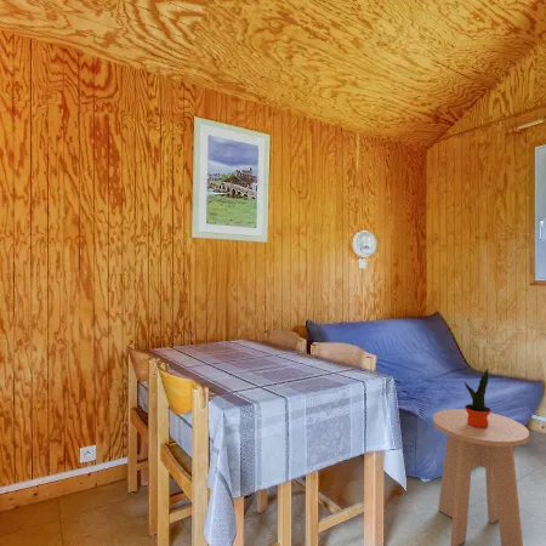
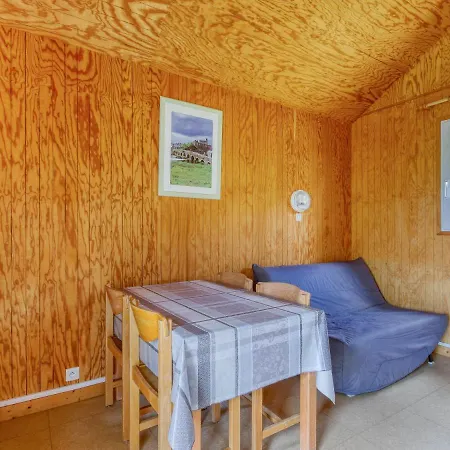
- side table (470, 477)
- potted plant (478, 396)
